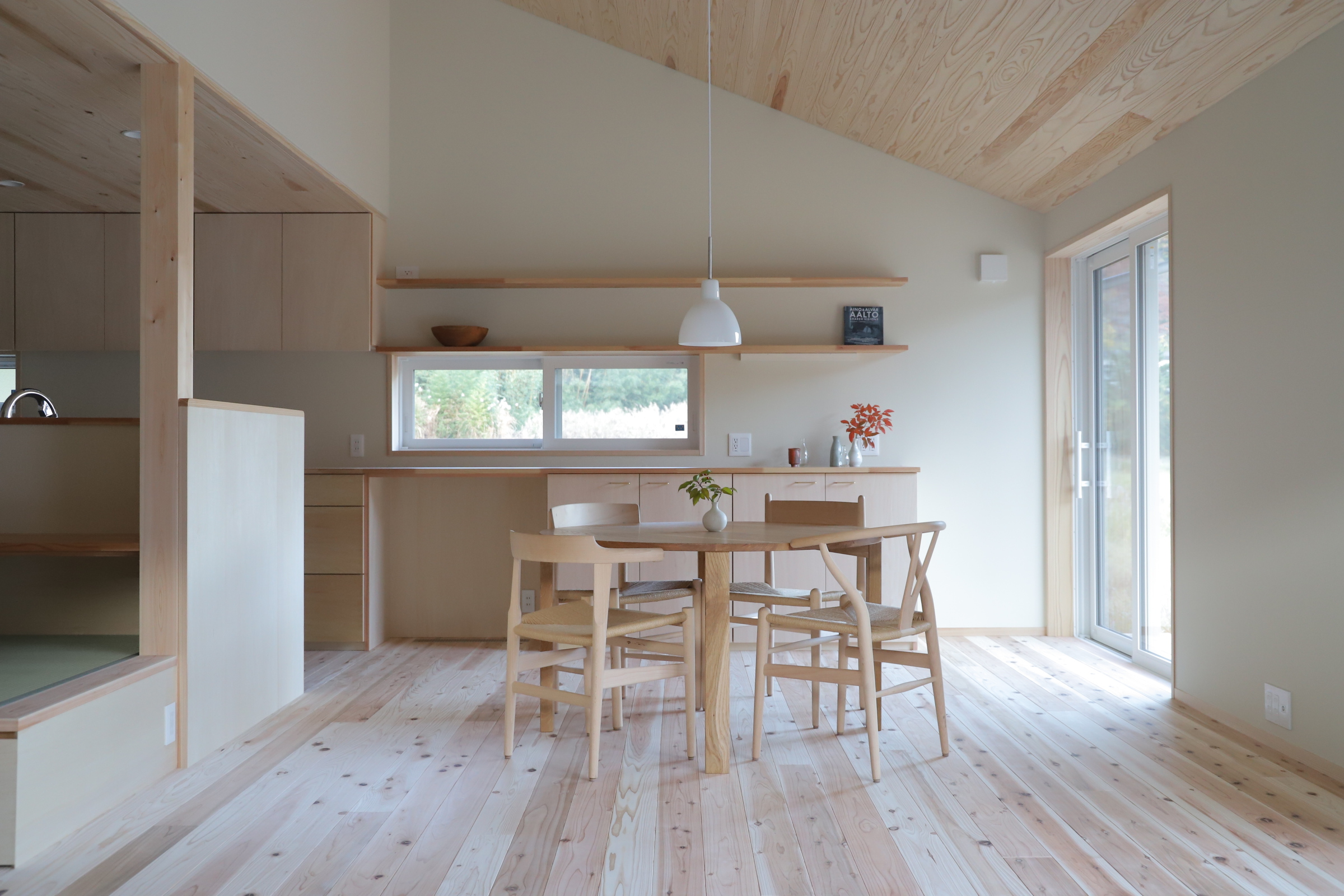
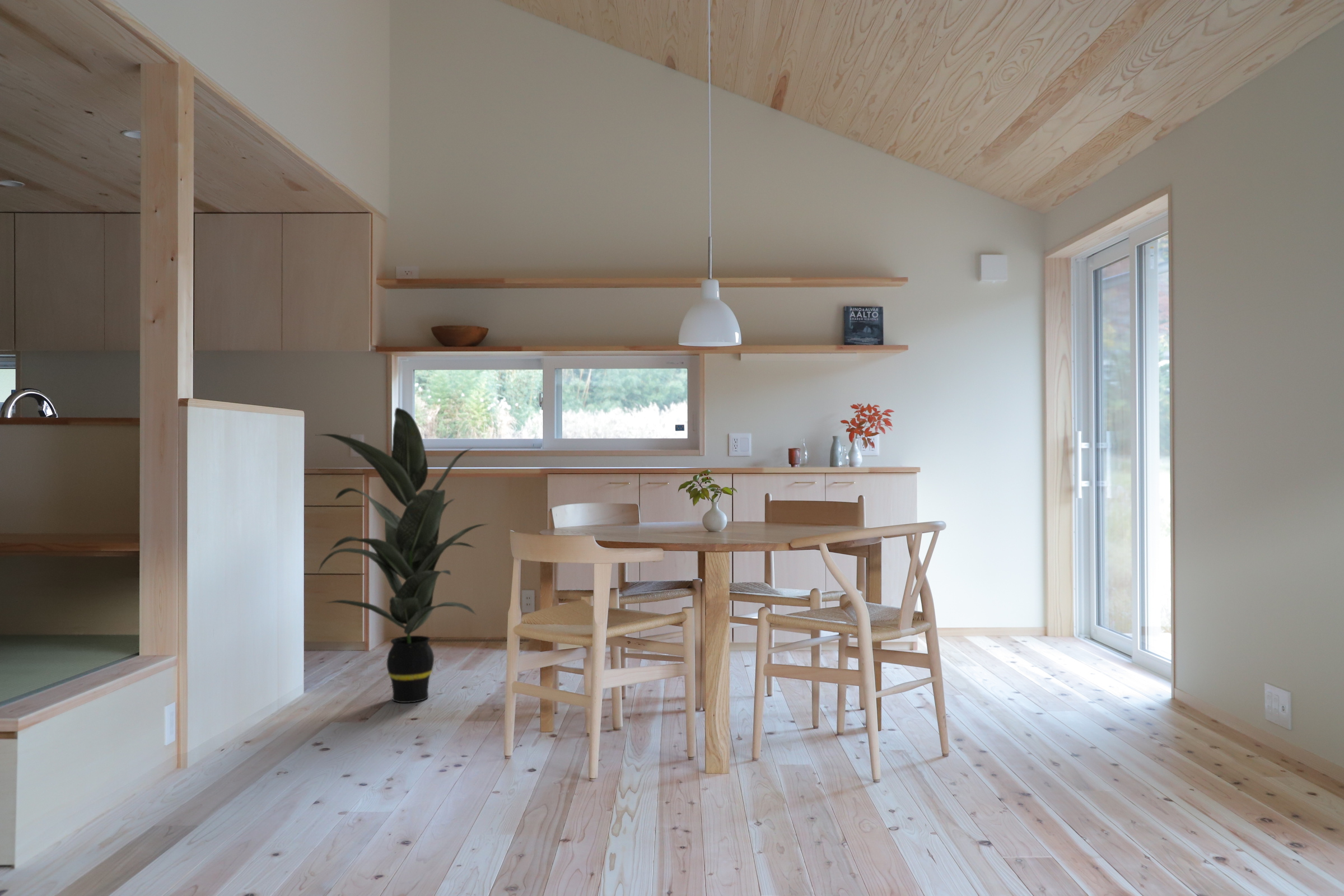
+ indoor plant (400, 554)
